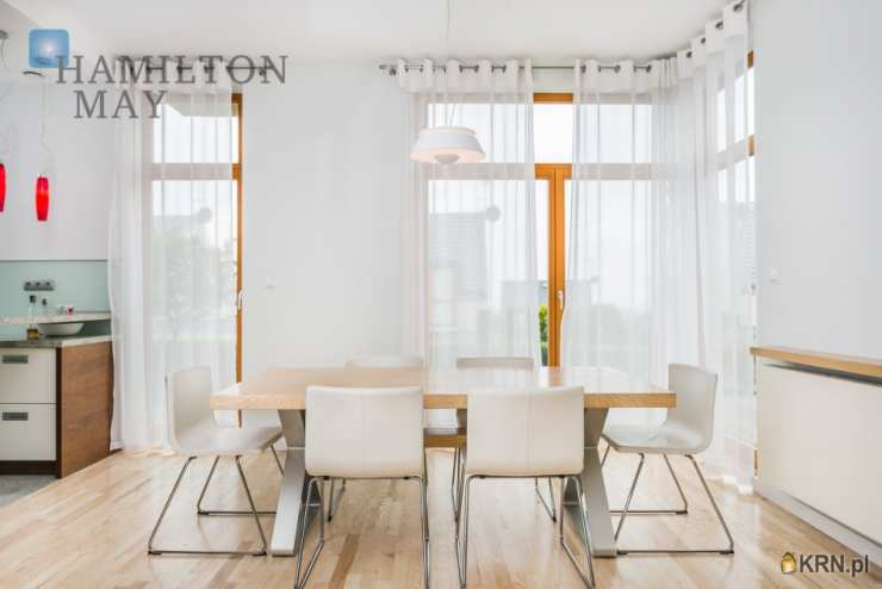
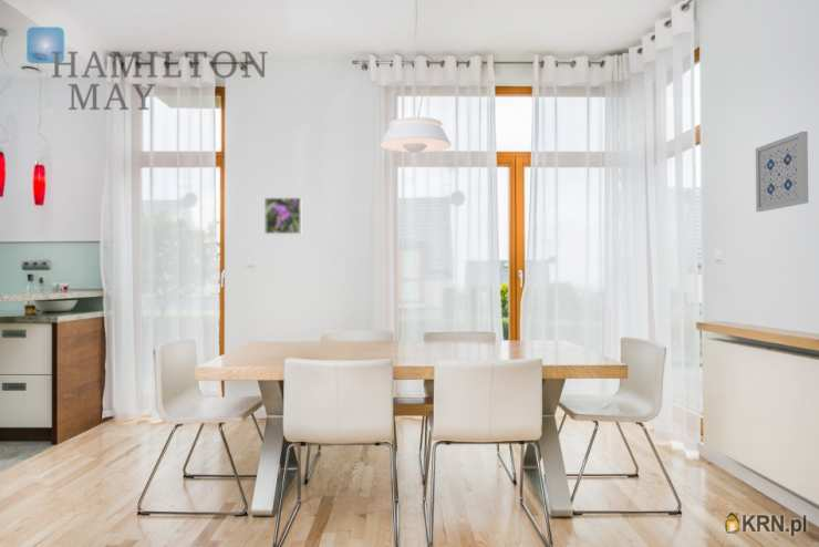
+ wall art (780, 174)
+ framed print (282, 215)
